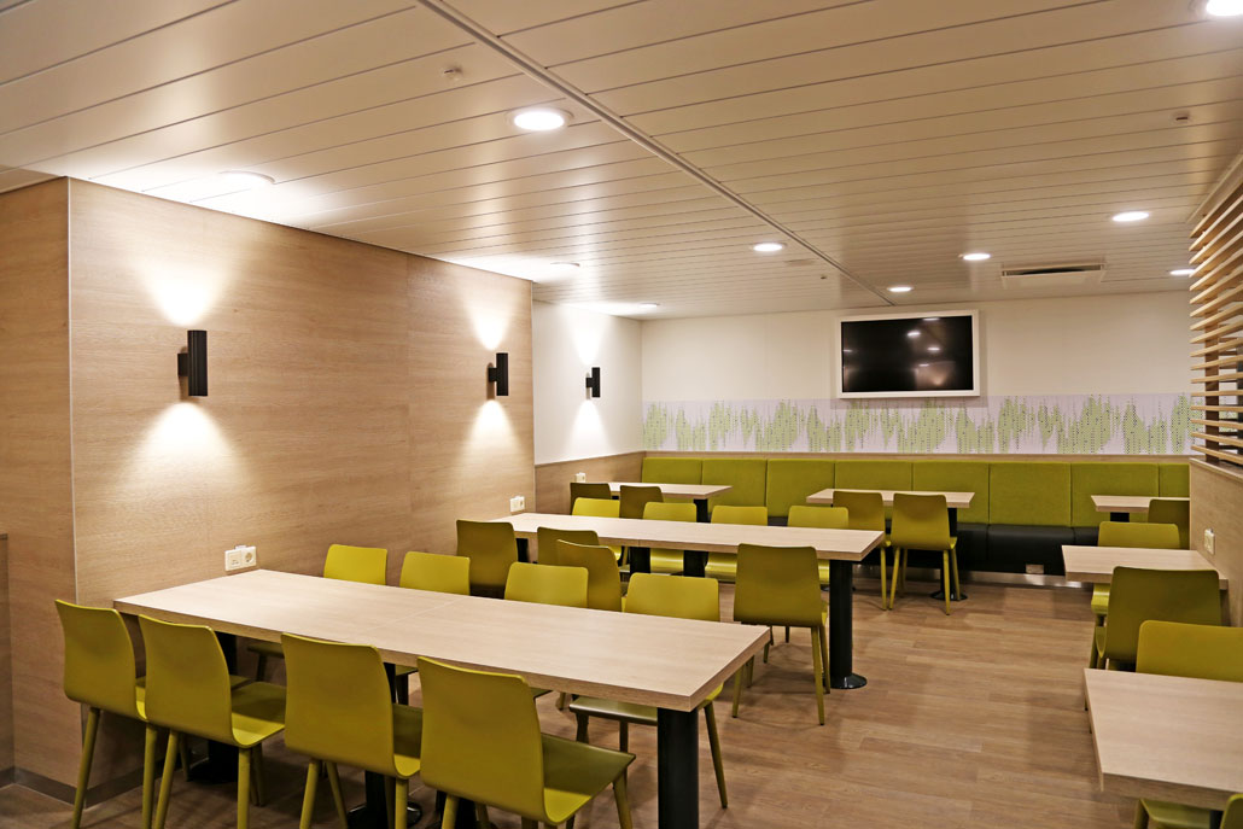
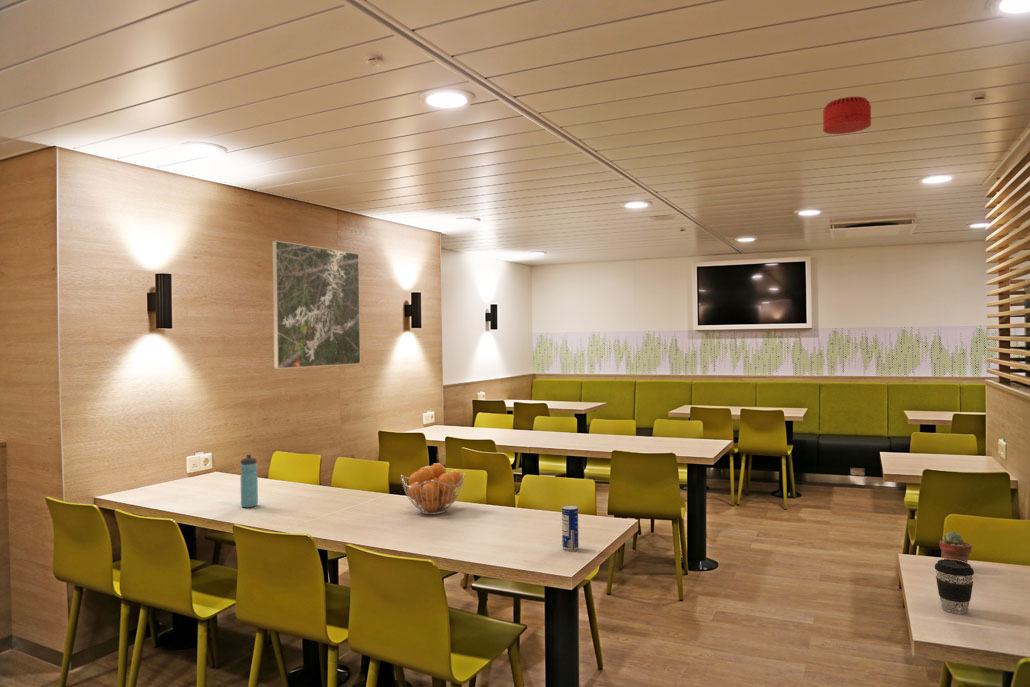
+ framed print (319, 307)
+ fruit basket (433, 488)
+ potted succulent (955, 550)
+ water bottle (249, 480)
+ smoke detector (846, 114)
+ coffee cup (954, 587)
+ beverage can (570, 528)
